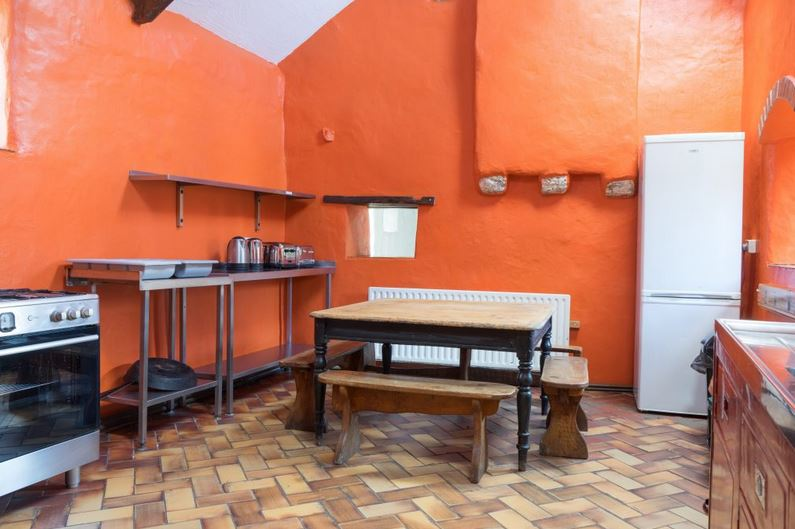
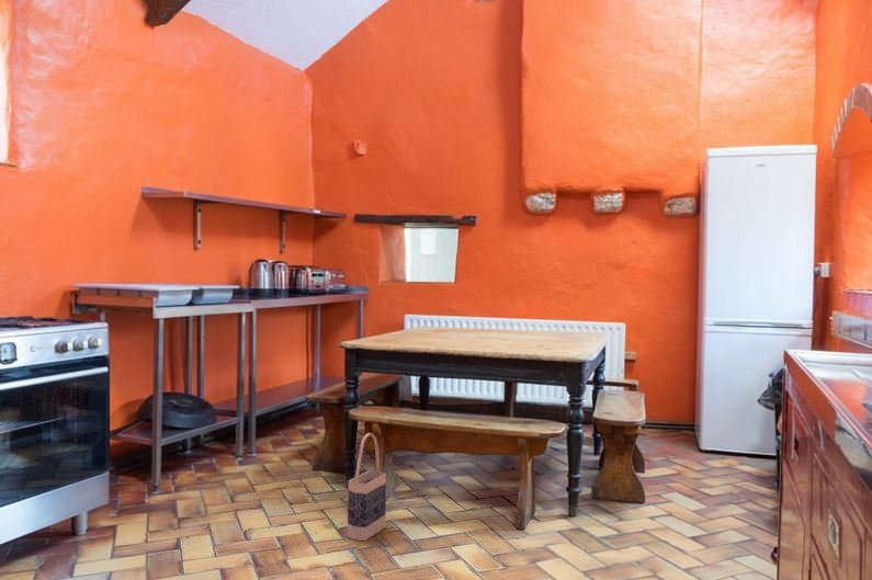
+ bag (367, 482)
